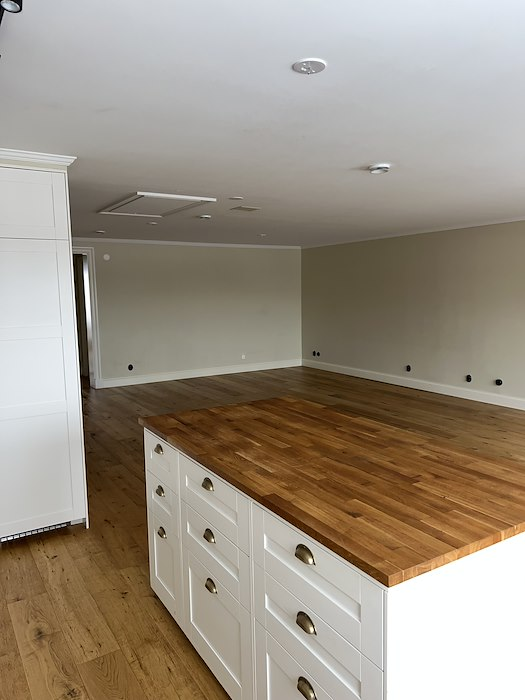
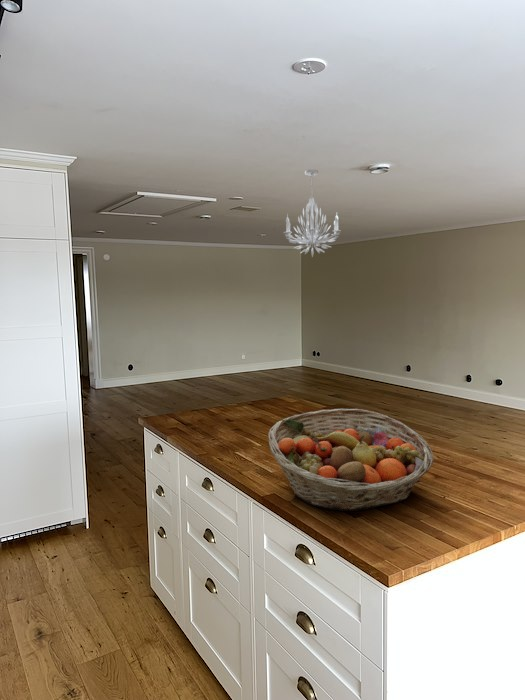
+ chandelier (311, 214)
+ fruit basket (349, 455)
